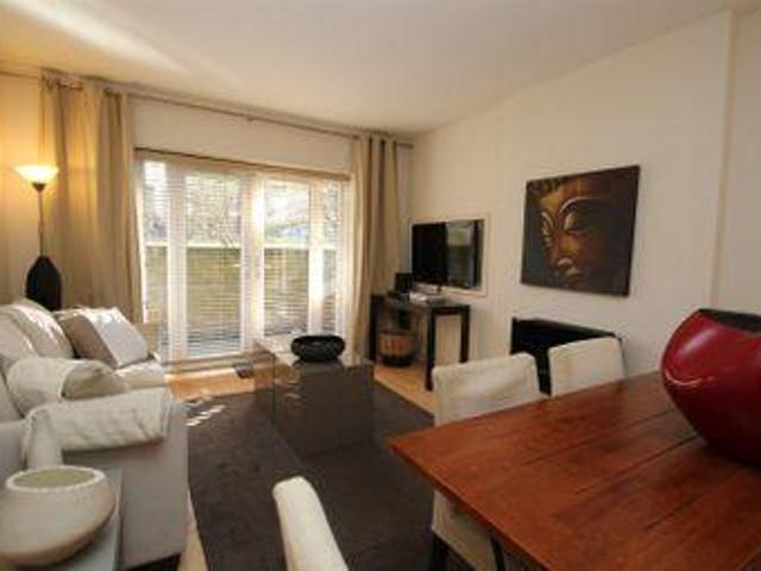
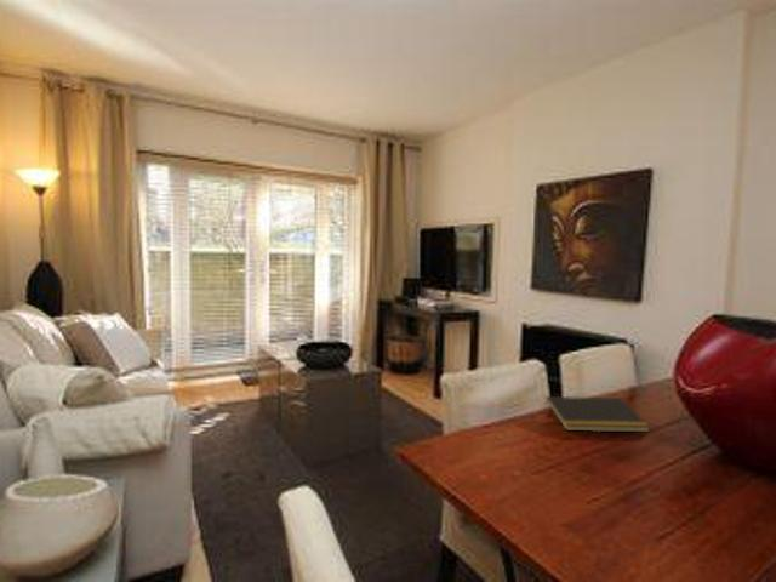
+ notepad (594, 412)
